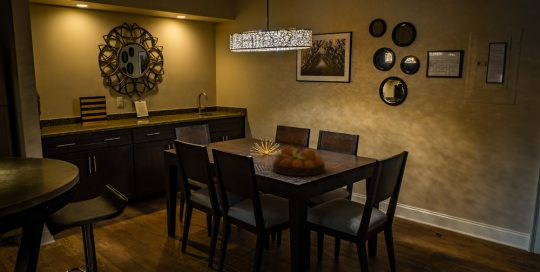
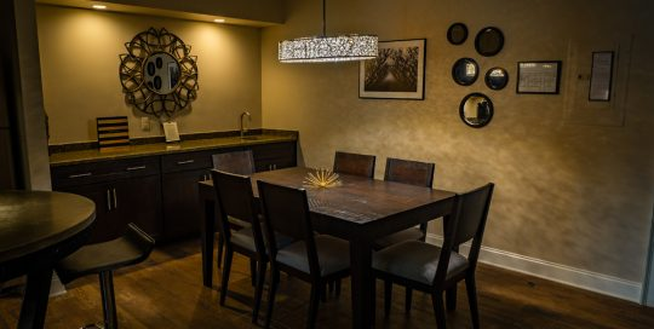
- fruit bowl (298, 158)
